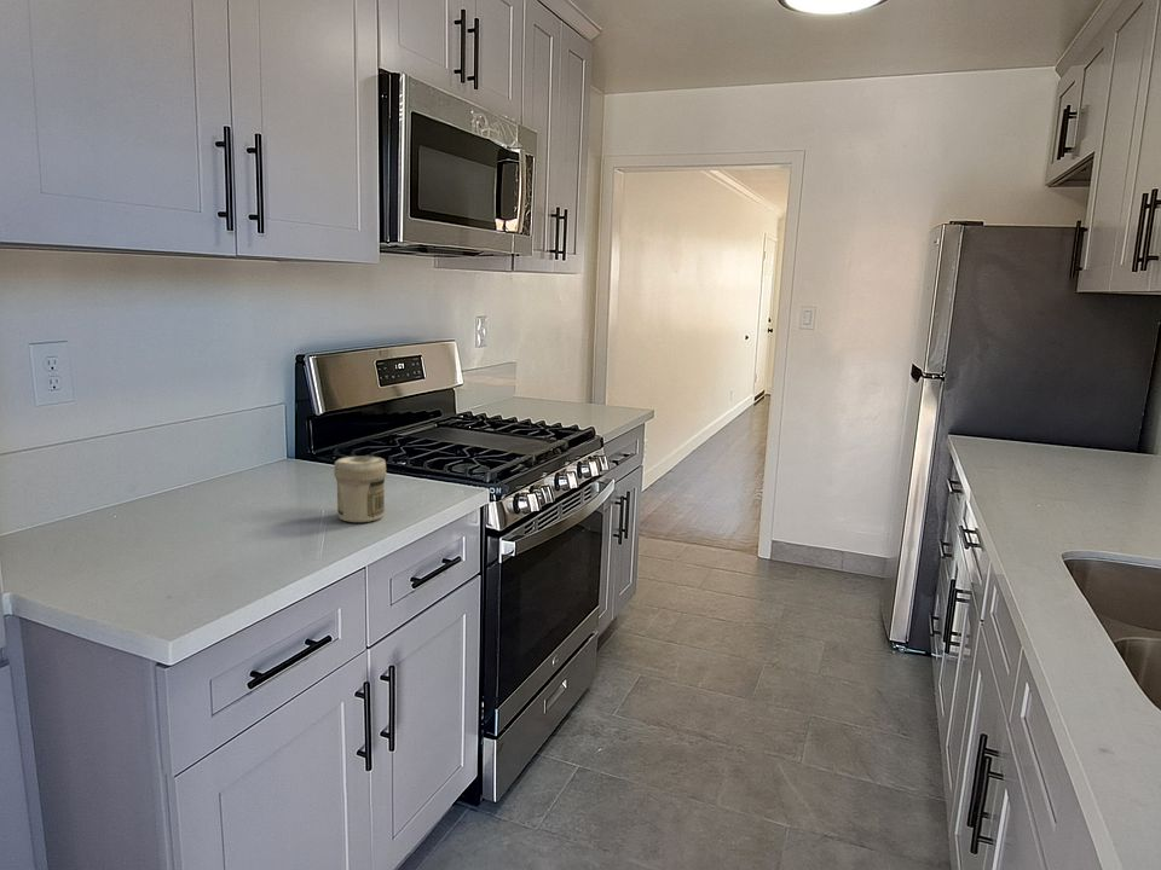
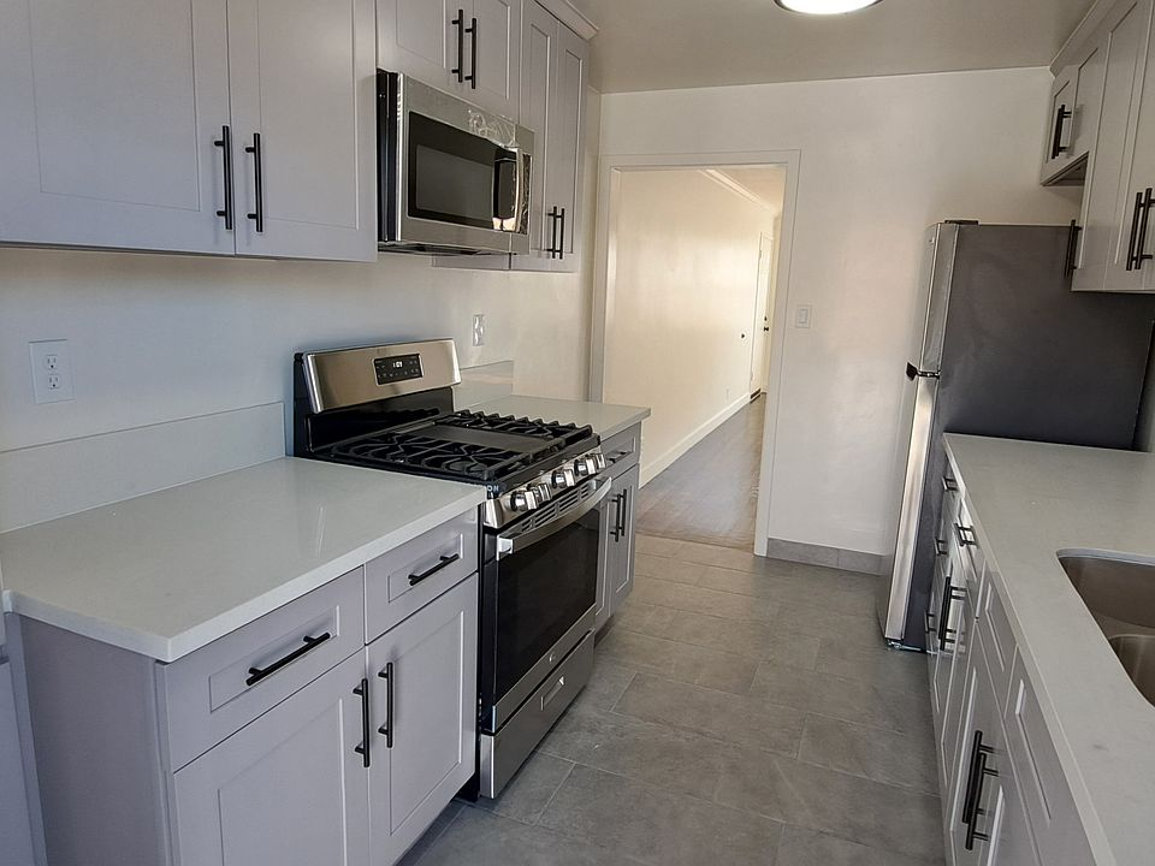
- jar (360, 488)
